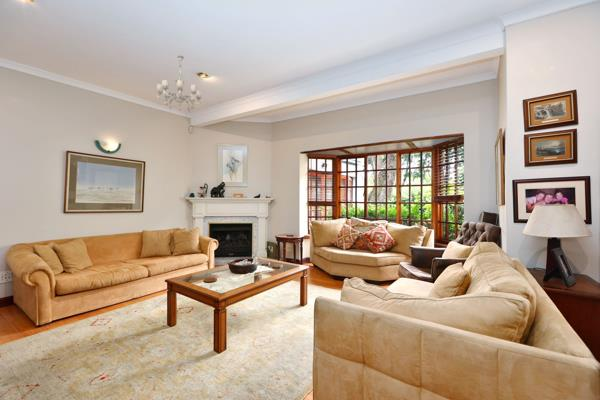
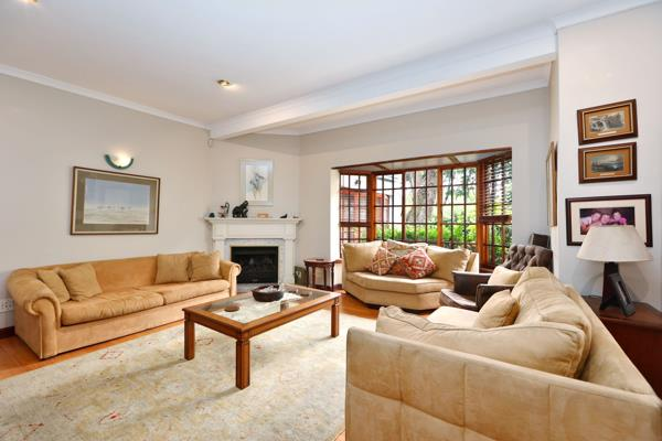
- chandelier (179, 83)
